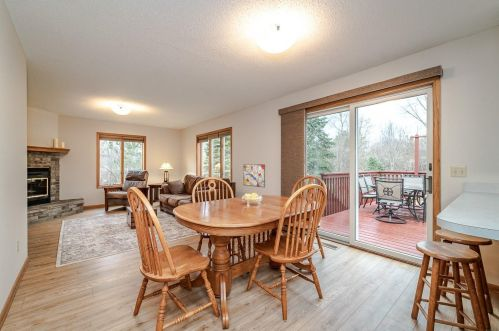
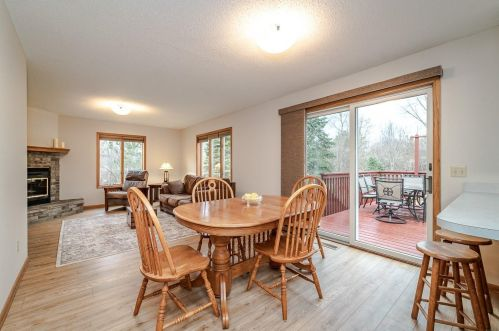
- wall art (253, 175)
